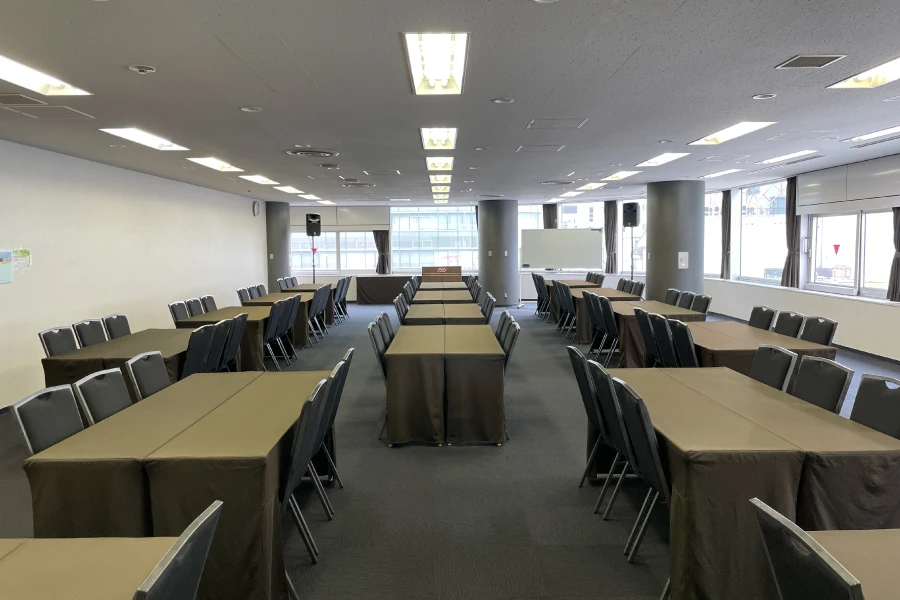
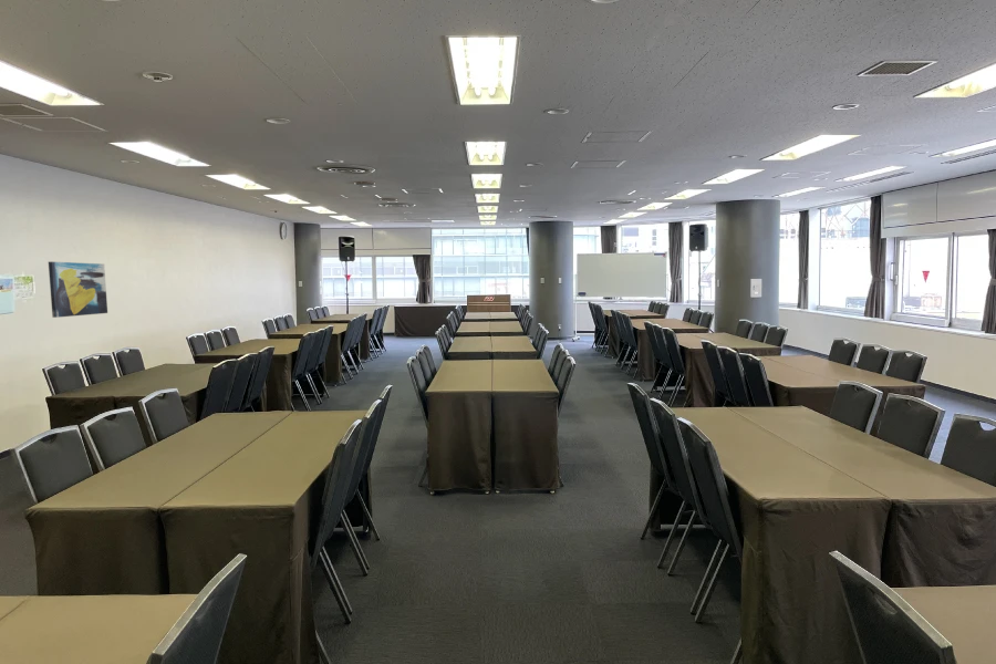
+ wall art (80, 289)
